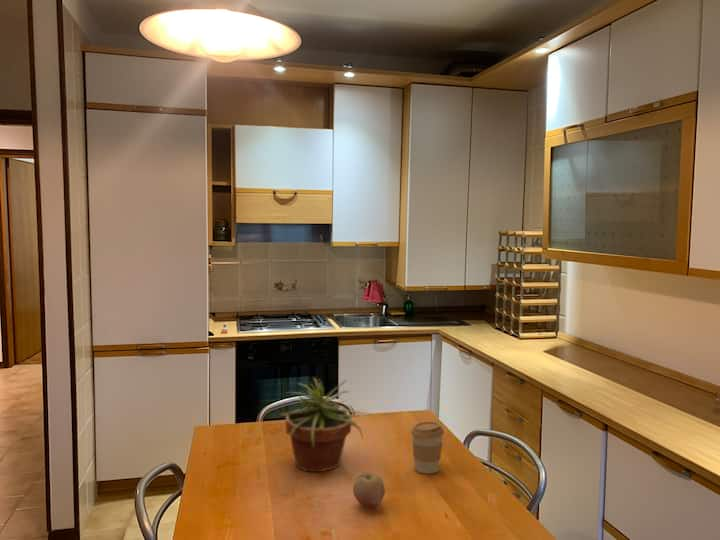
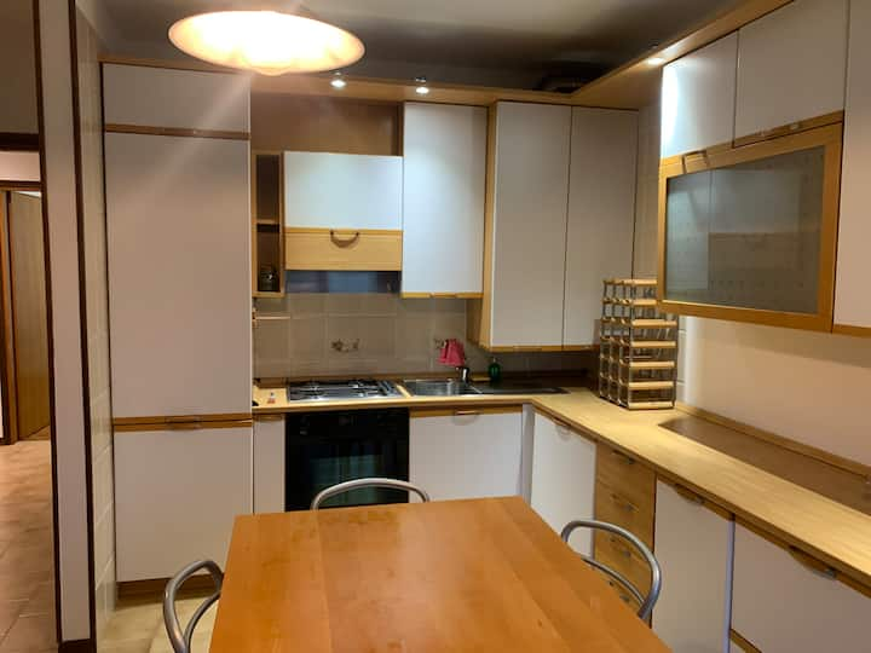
- coffee cup (427, 446)
- potted plant (317, 421)
- fruit (368, 489)
